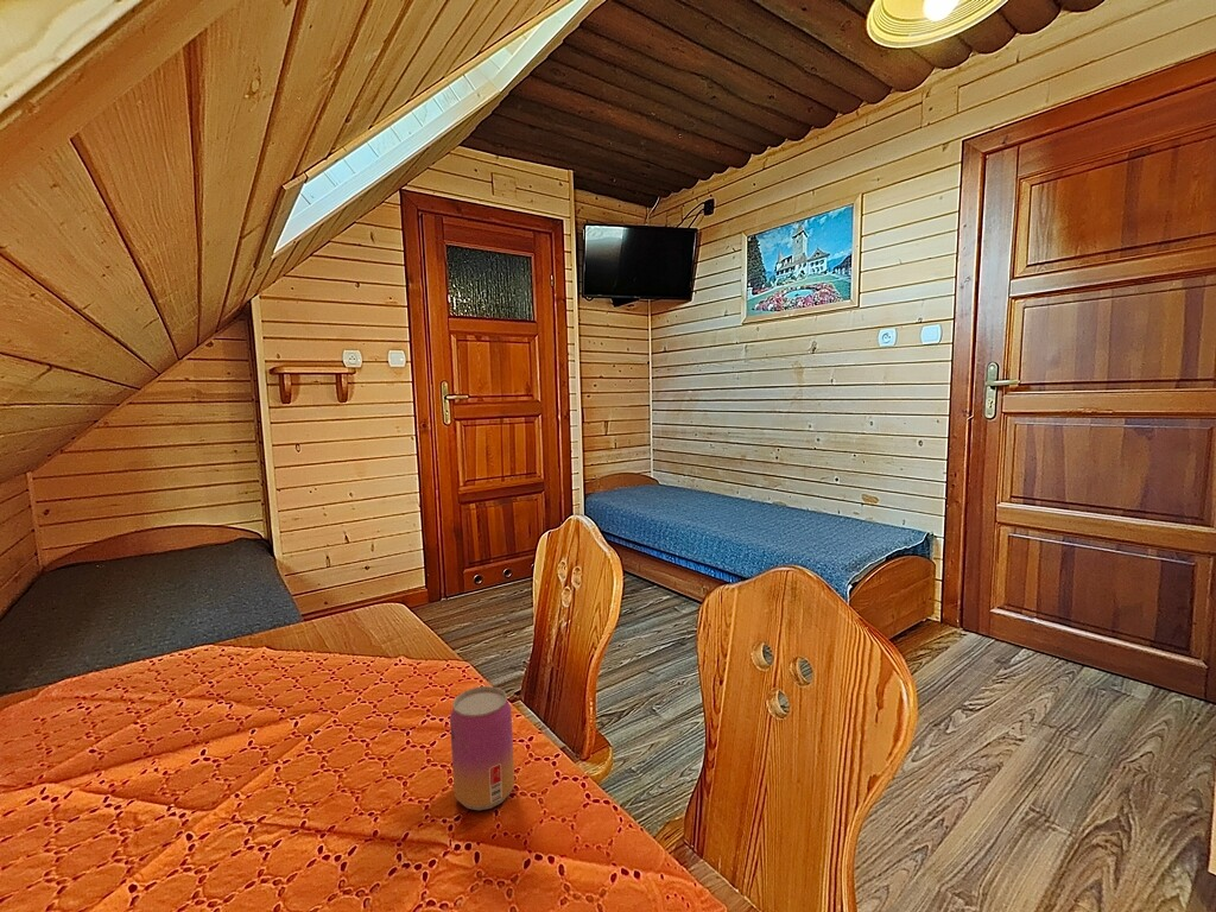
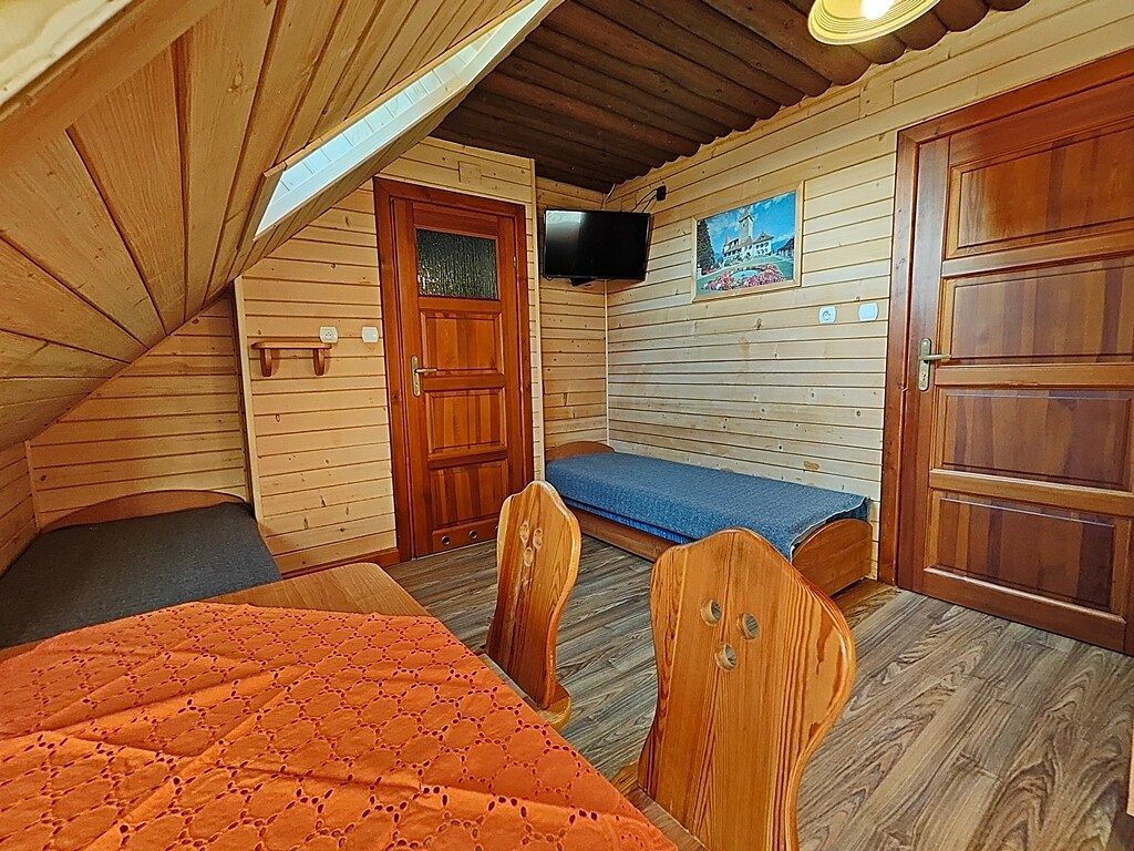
- beer can (482, 746)
